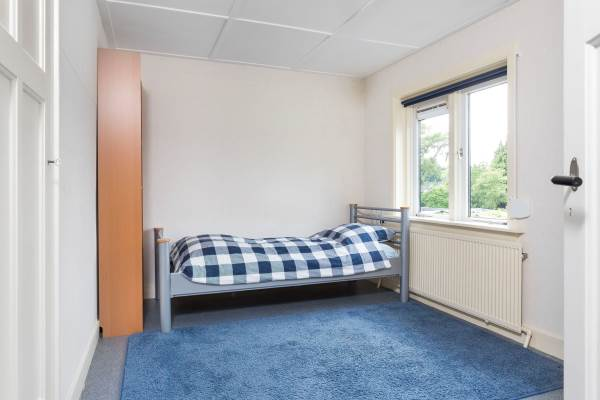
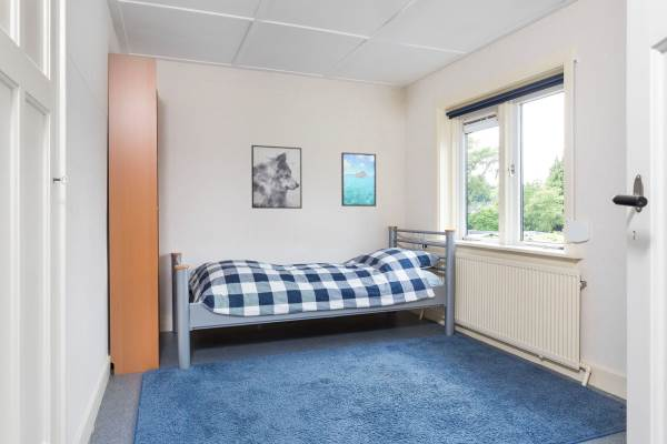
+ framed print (358, 180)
+ wall art (277, 178)
